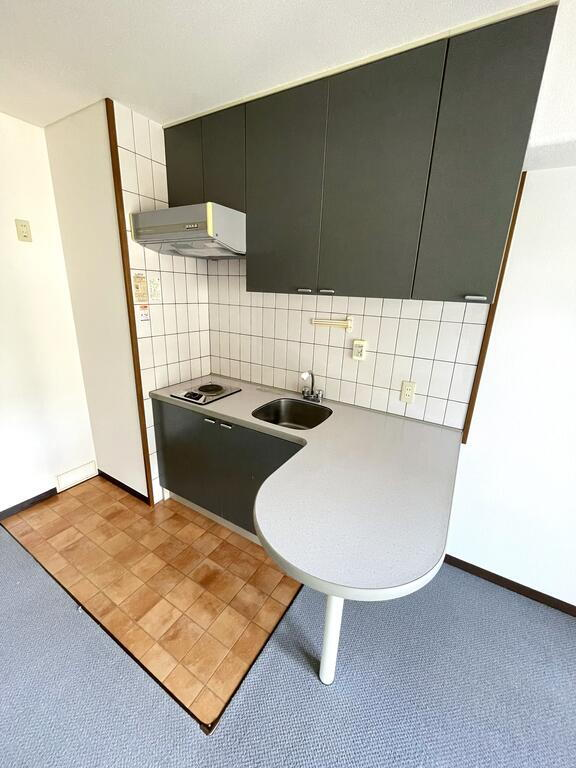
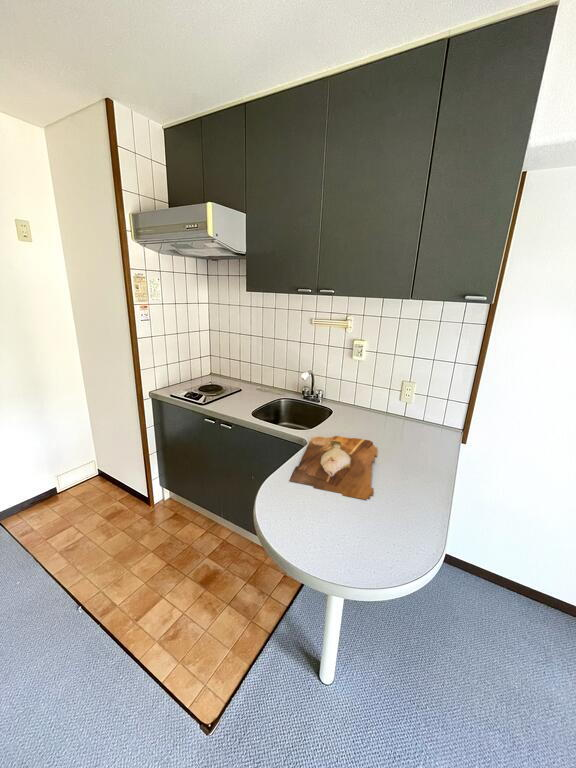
+ cutting board (338, 457)
